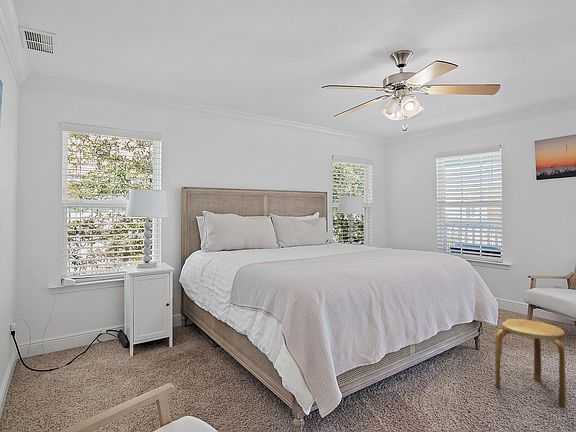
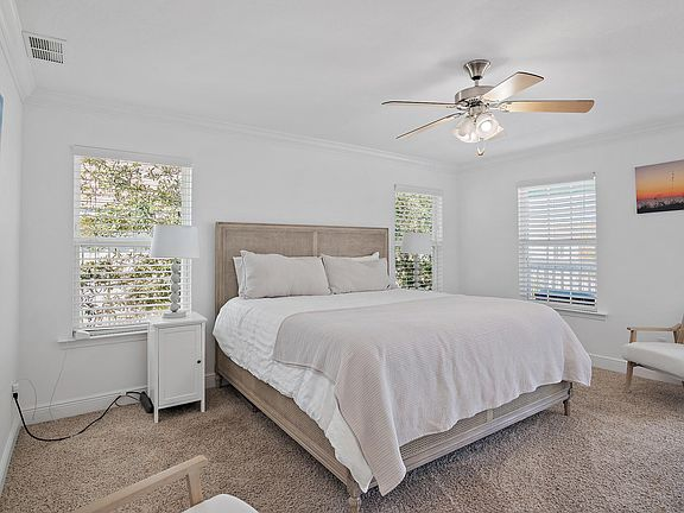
- stool (534, 357)
